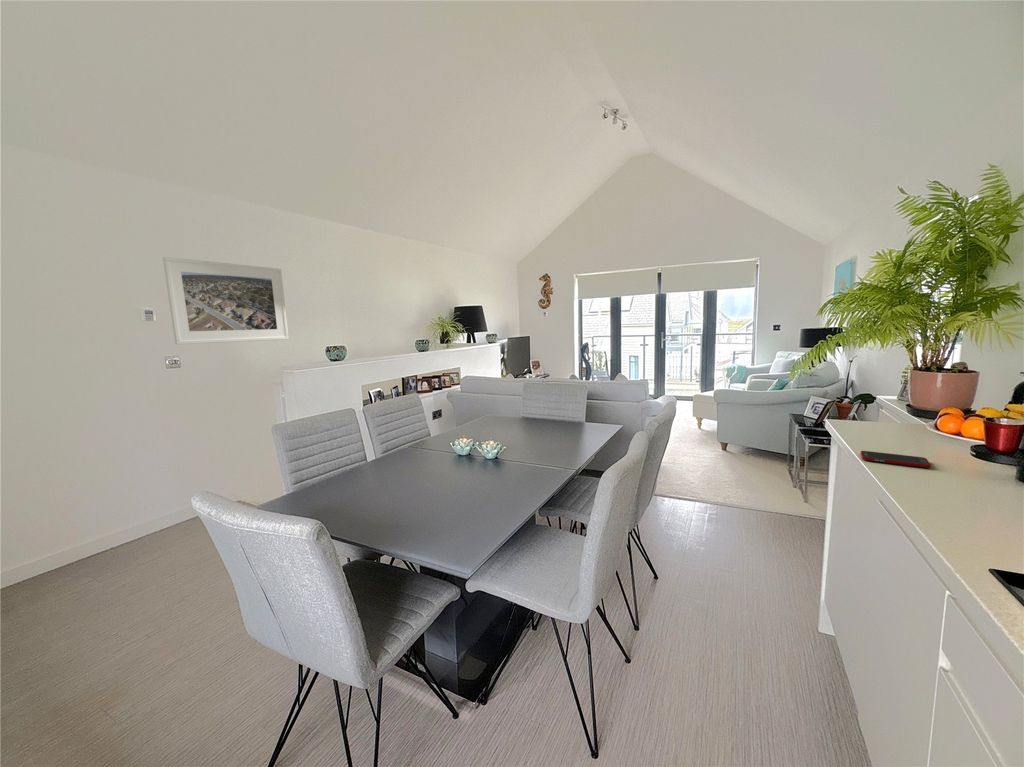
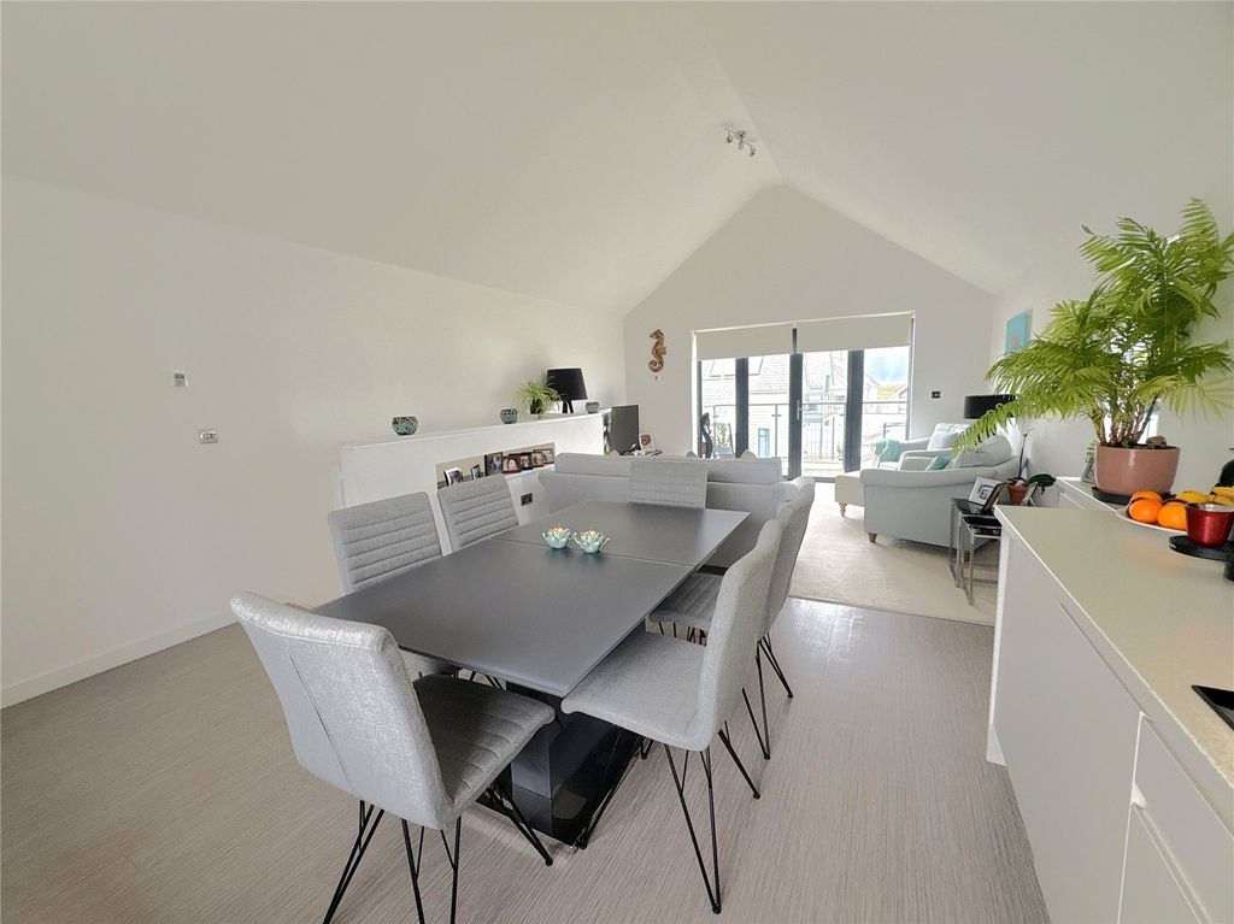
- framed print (233, 303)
- cell phone (893, 458)
